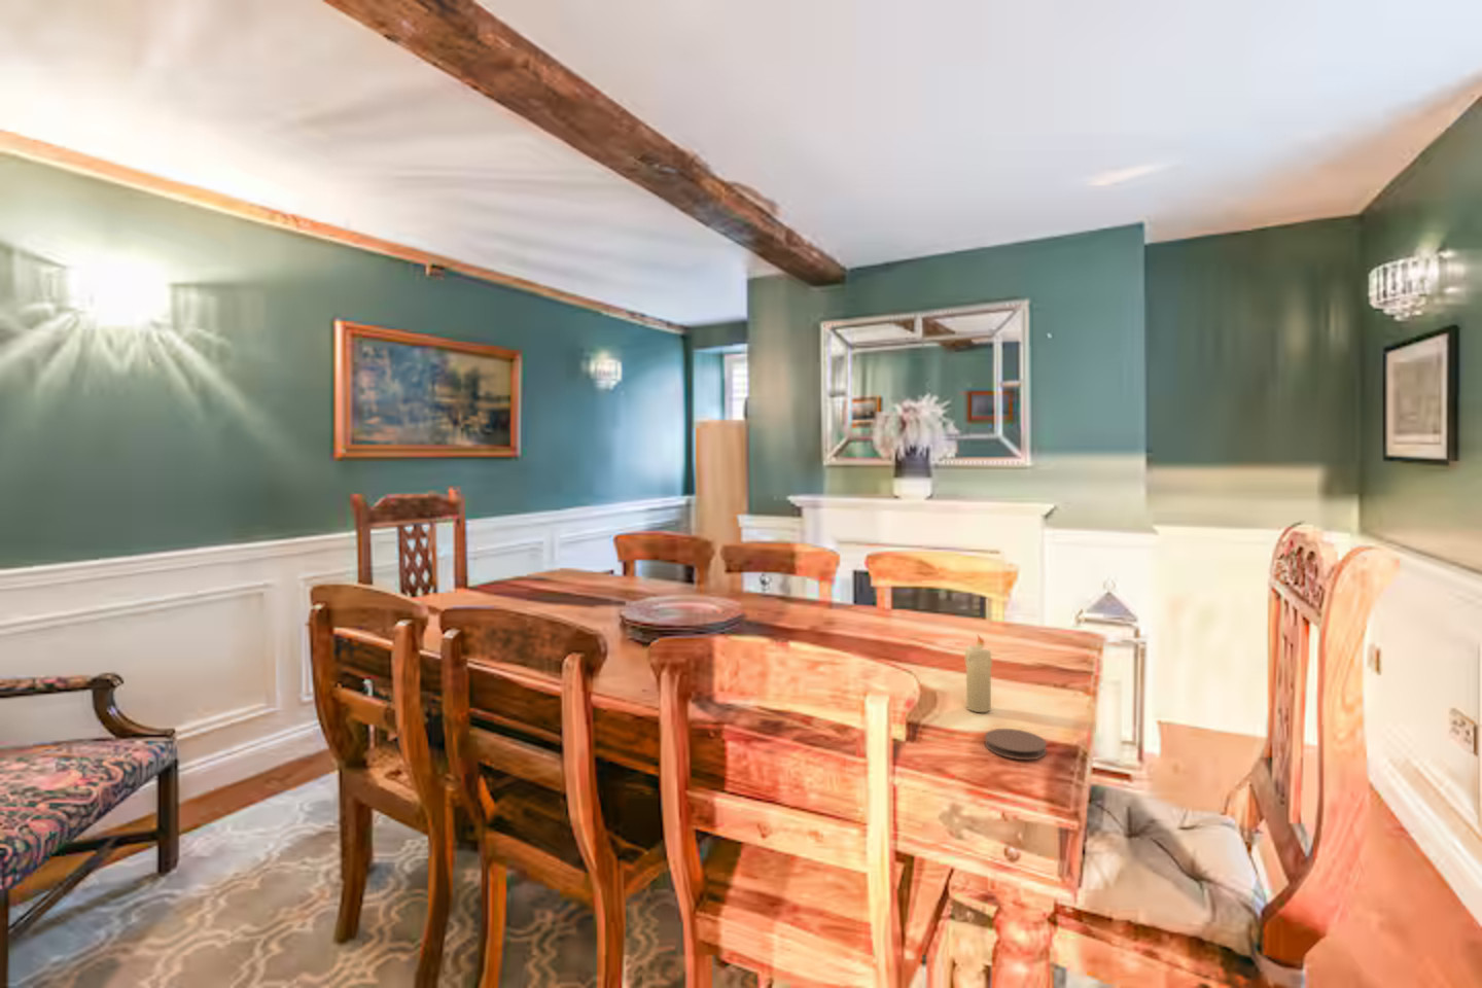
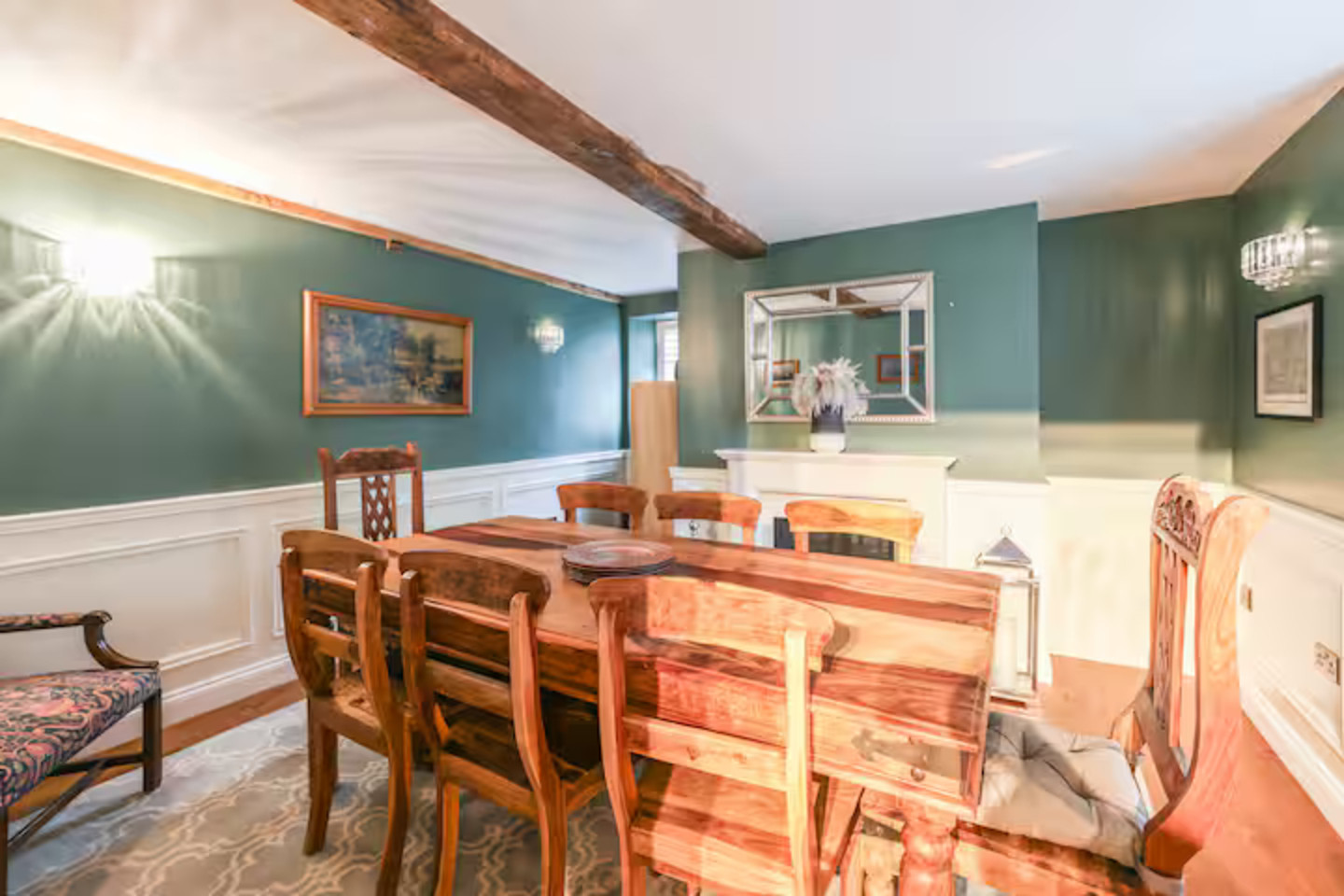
- coaster (1014, 743)
- candle (978, 672)
